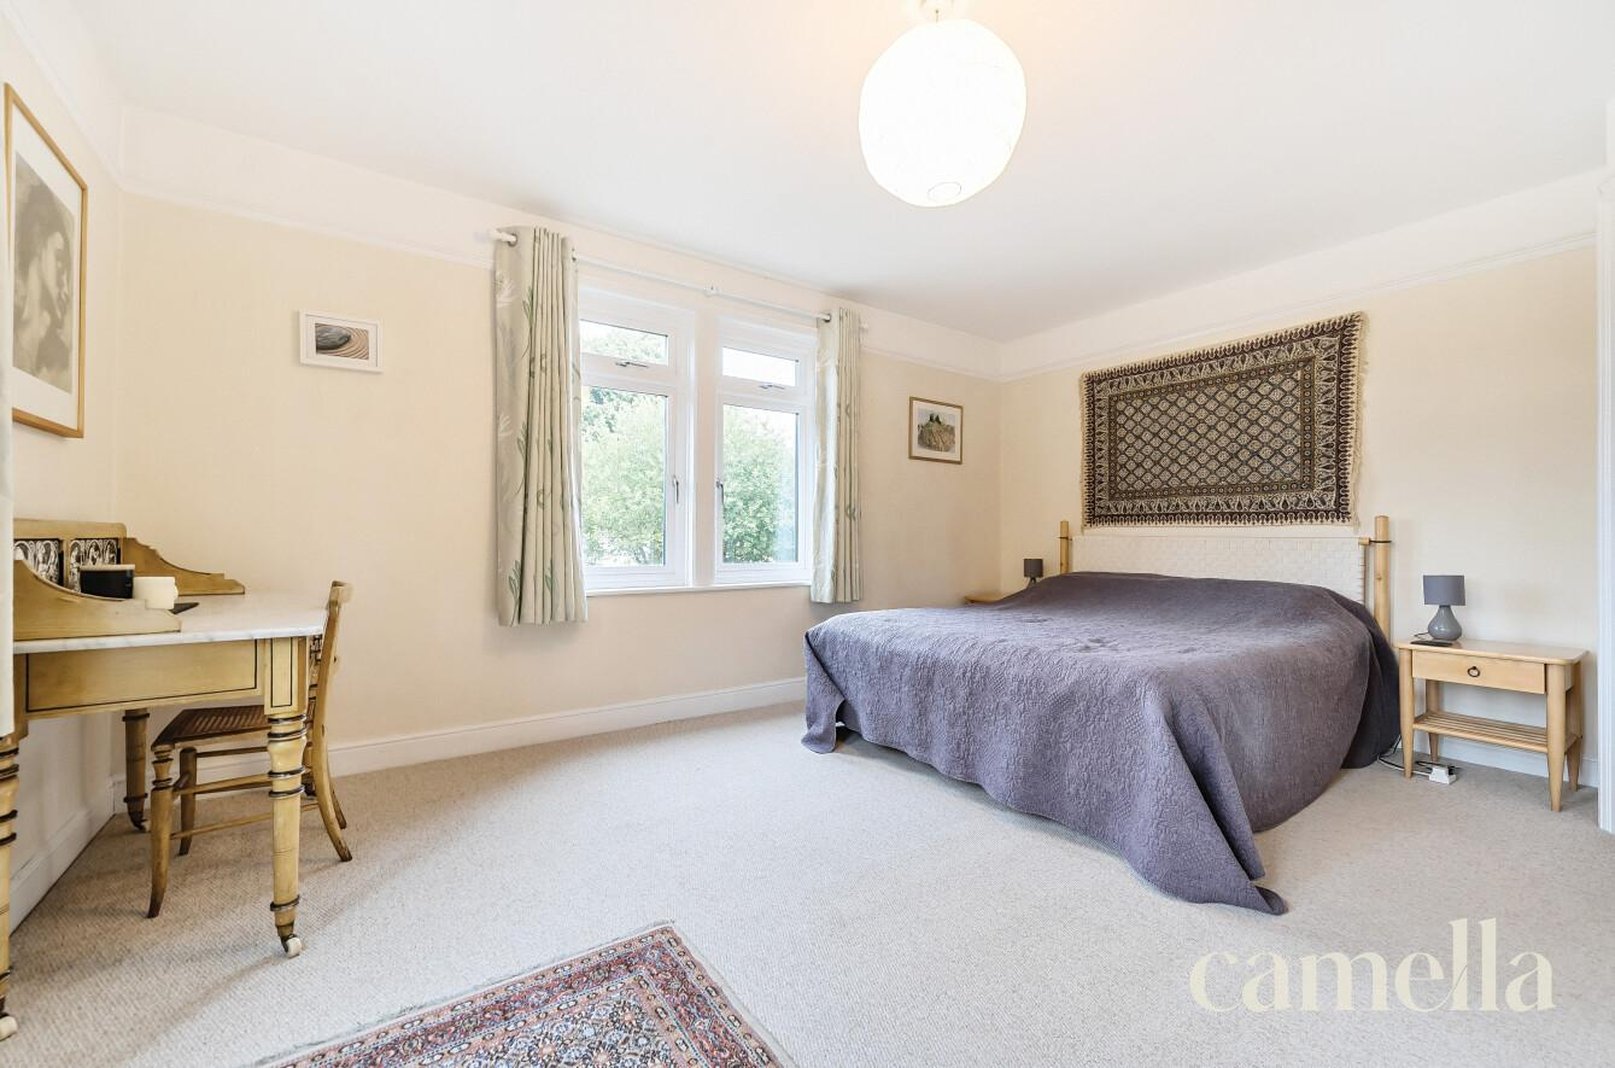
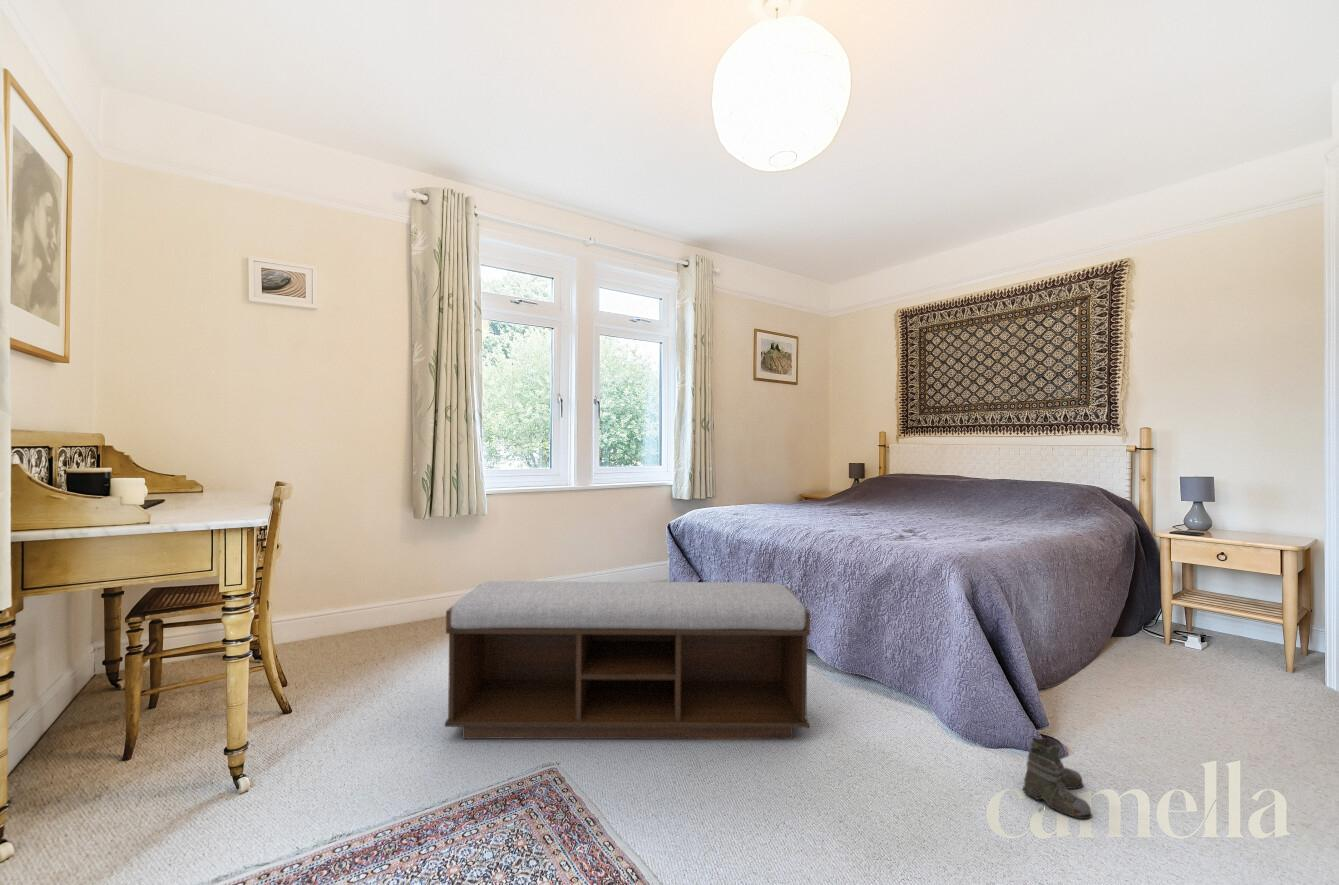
+ boots (1056, 772)
+ bench (631, 653)
